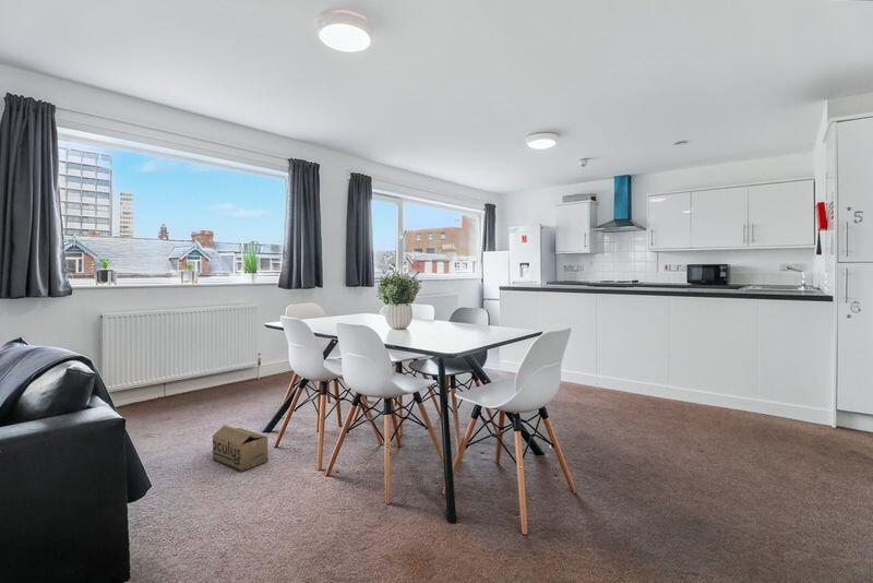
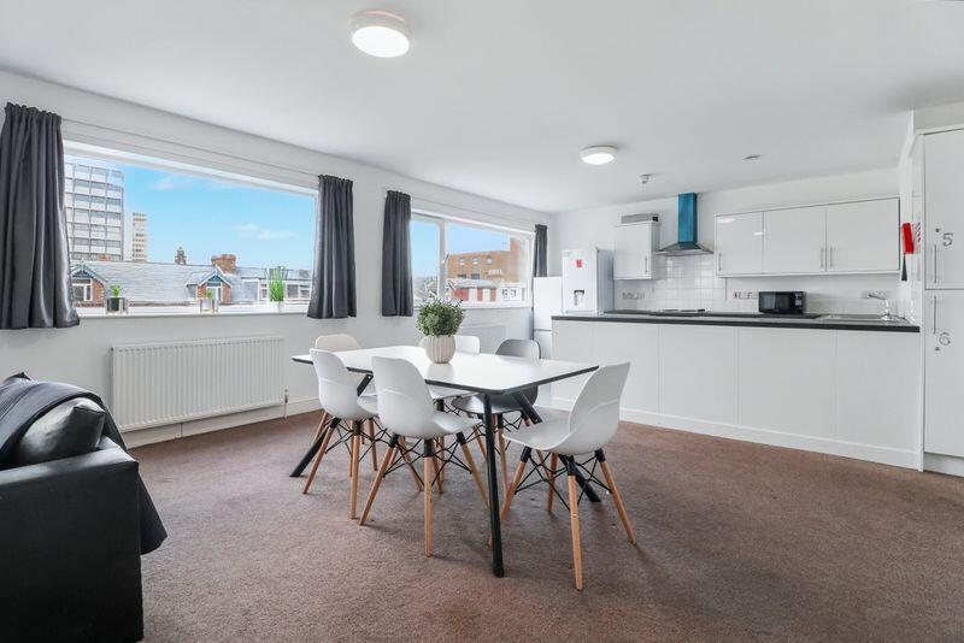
- cardboard box (237, 443)
